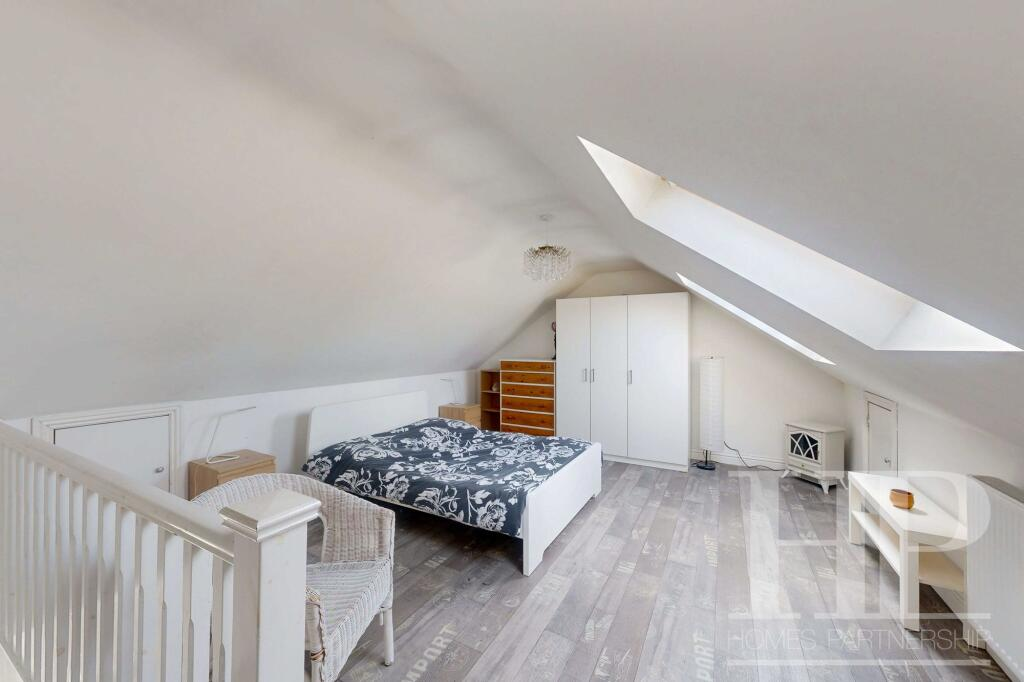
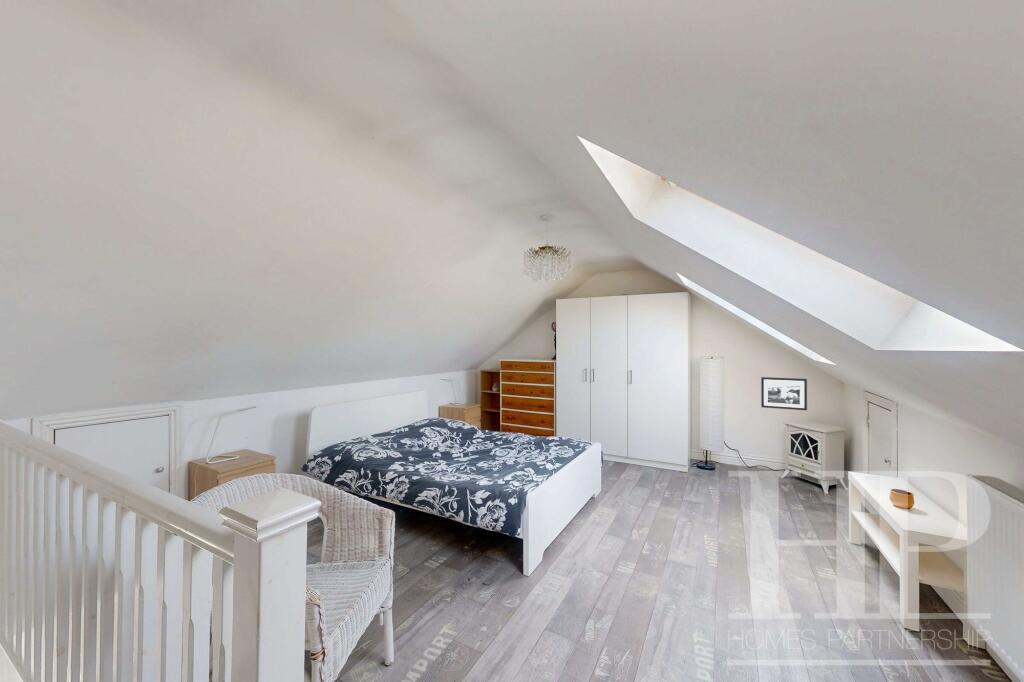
+ picture frame (783, 393)
